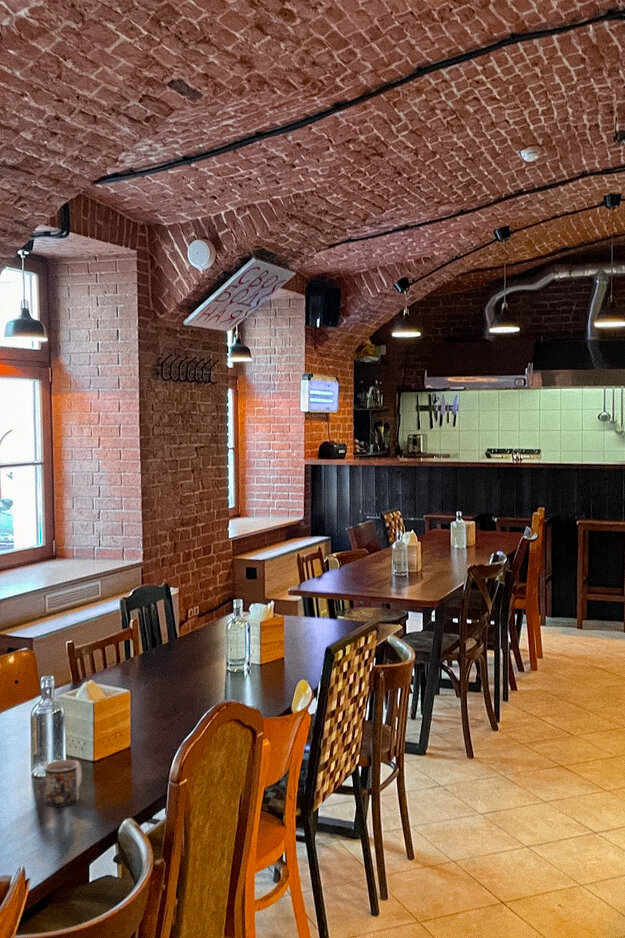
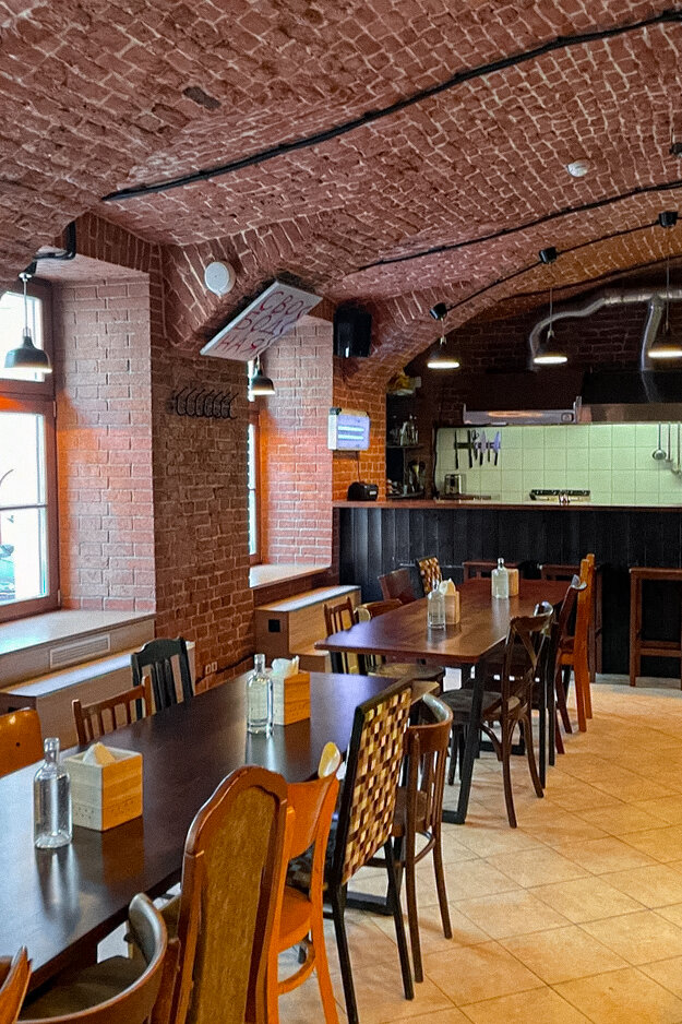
- mug (66, 780)
